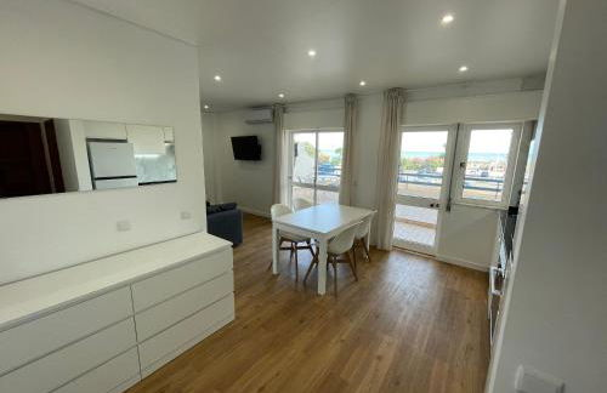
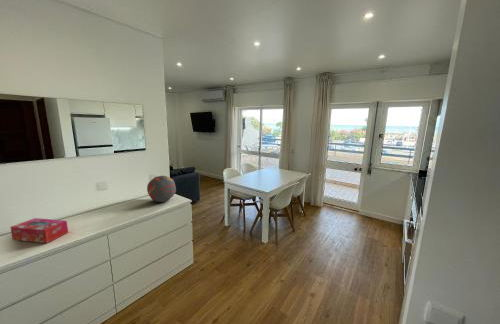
+ decorative orb (161, 188)
+ tissue box (40, 229)
